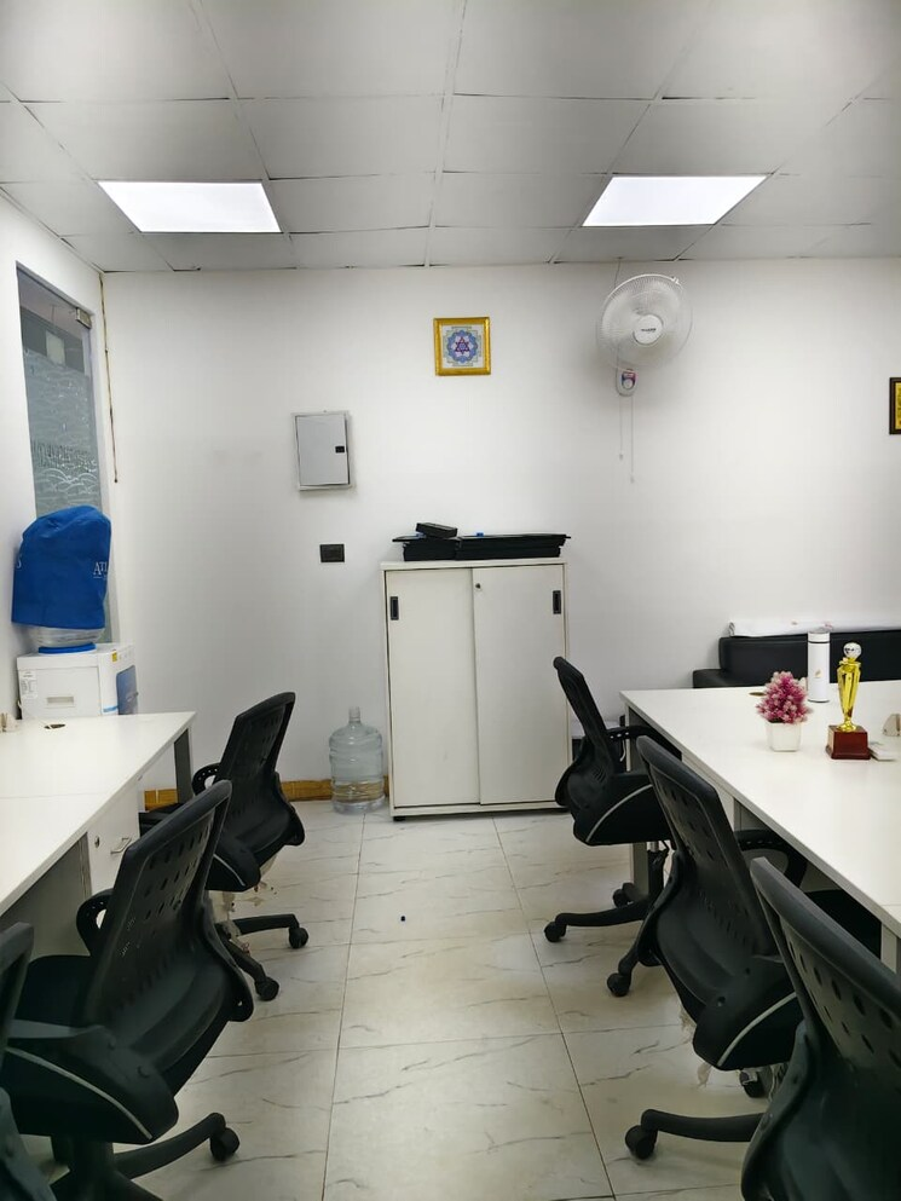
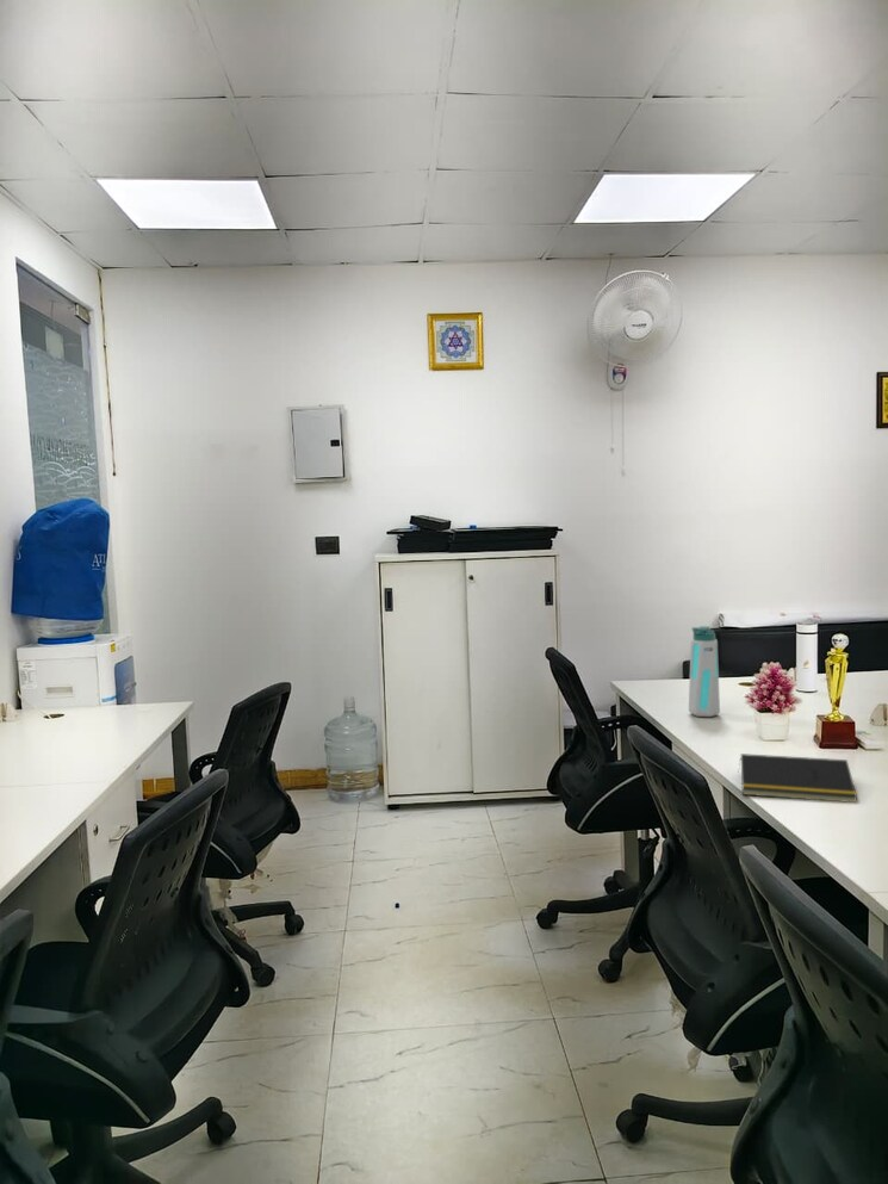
+ notepad (795, 776)
+ water bottle (703, 670)
